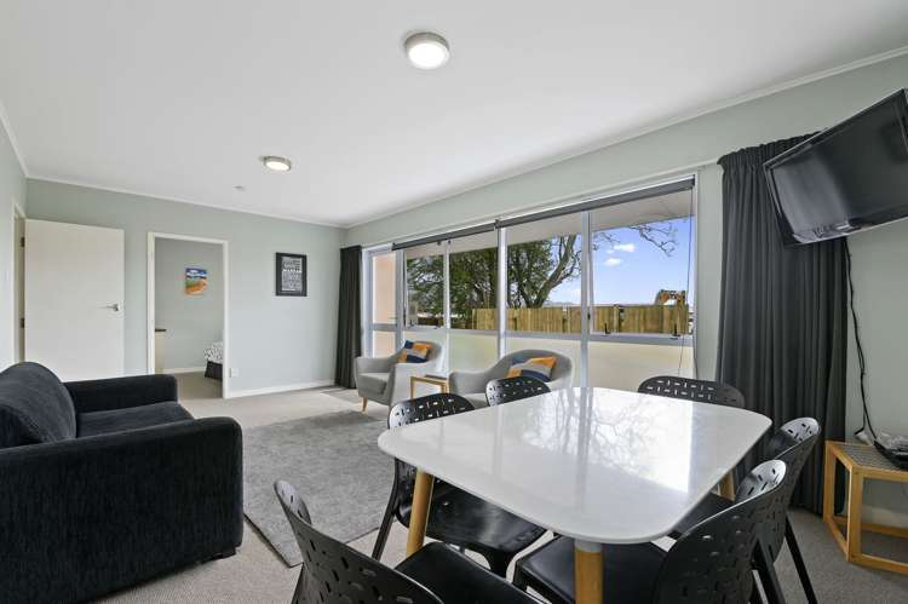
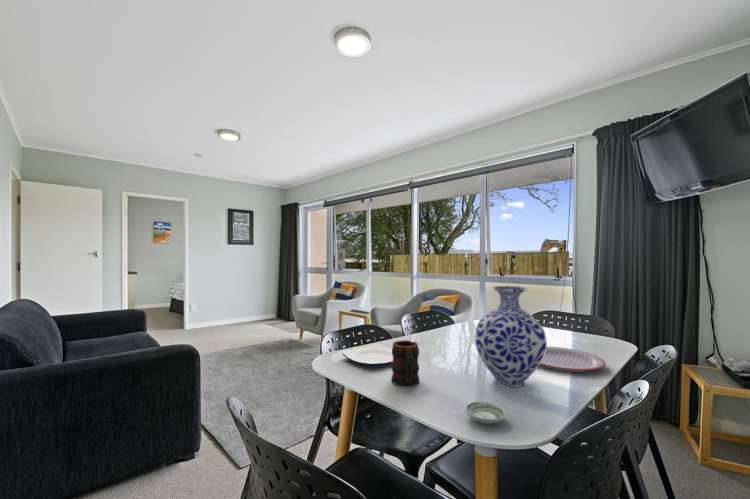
+ plate (374, 356)
+ mug (406, 362)
+ vase (509, 334)
+ saucer (485, 414)
+ plate (561, 359)
